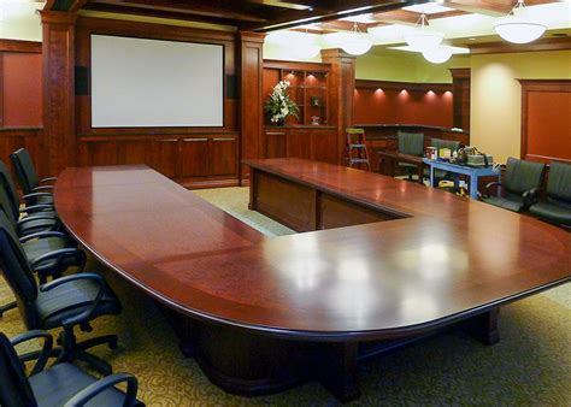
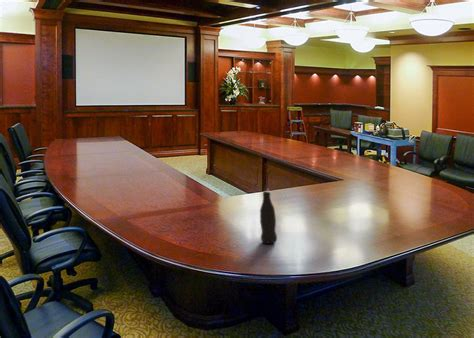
+ bottle (268, 216)
